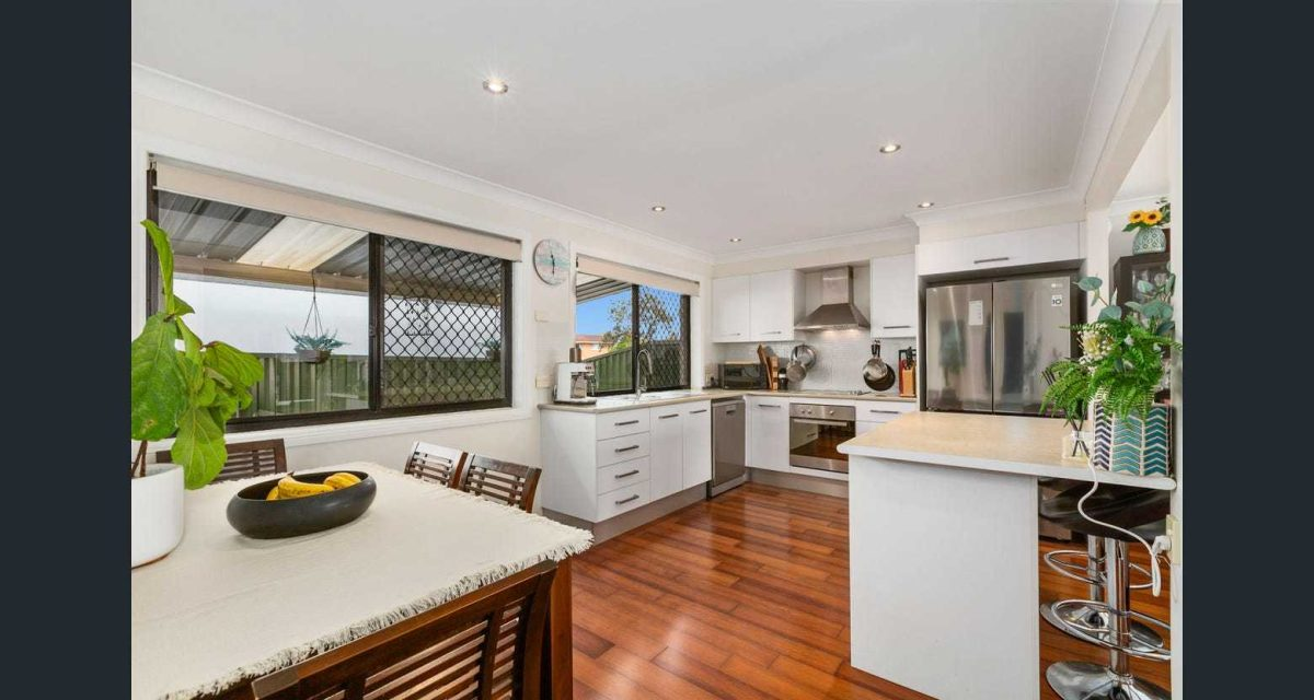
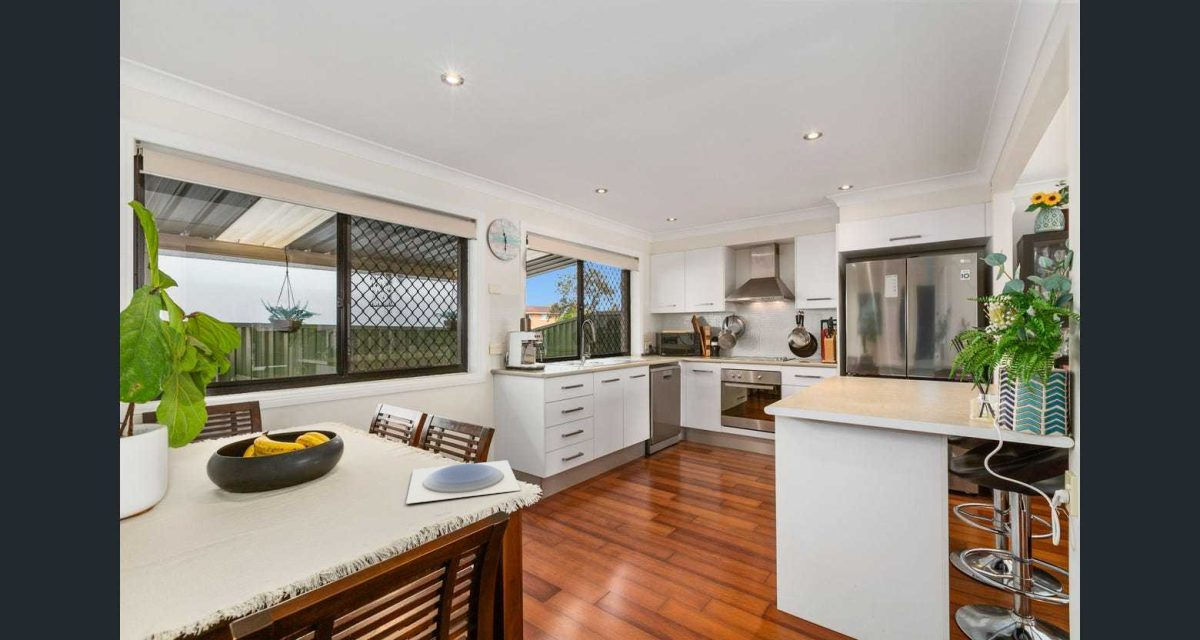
+ plate (463, 474)
